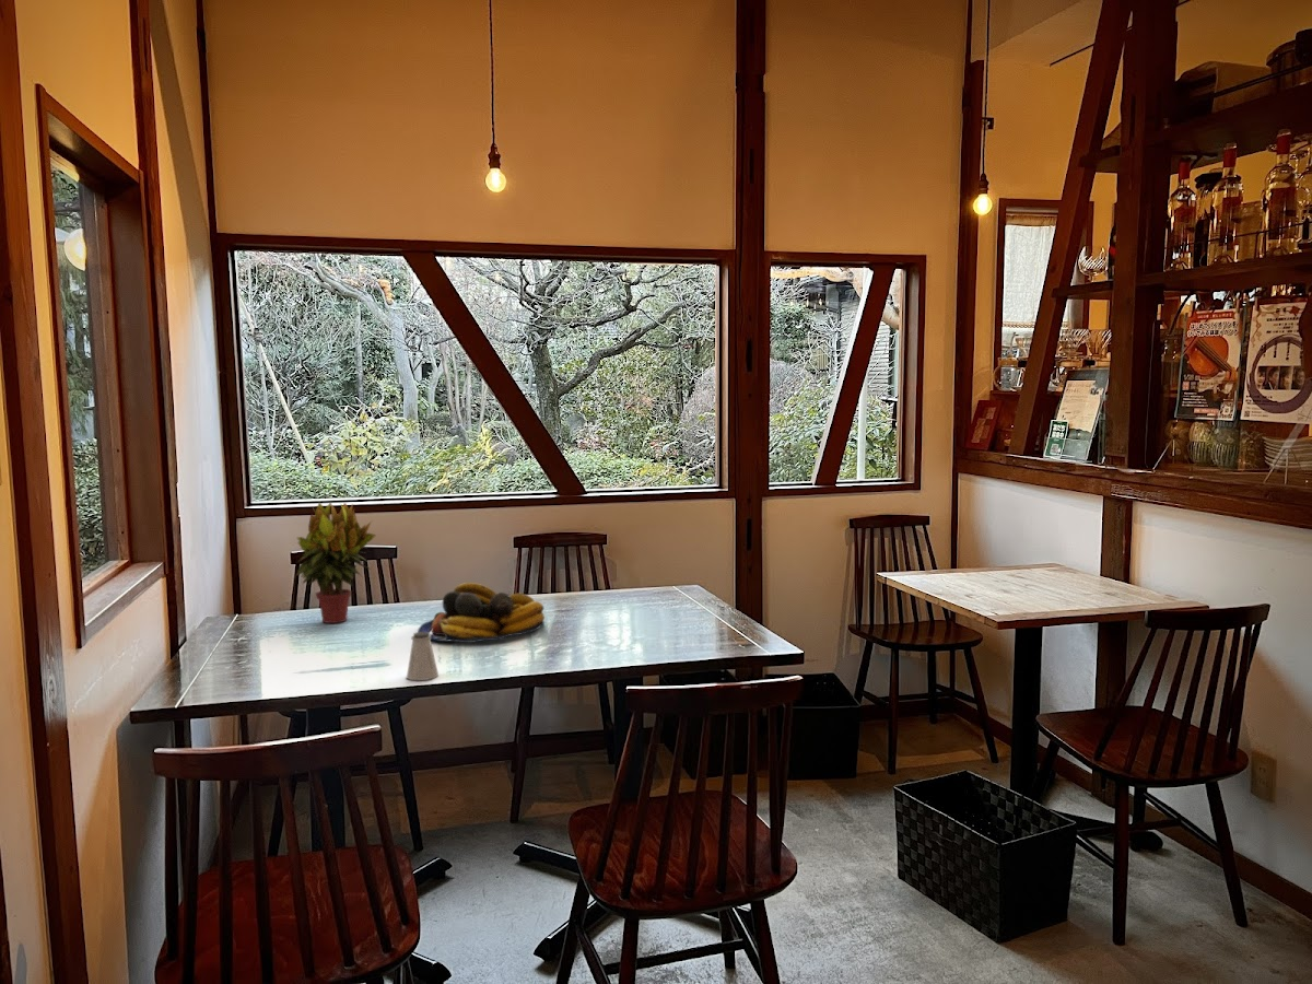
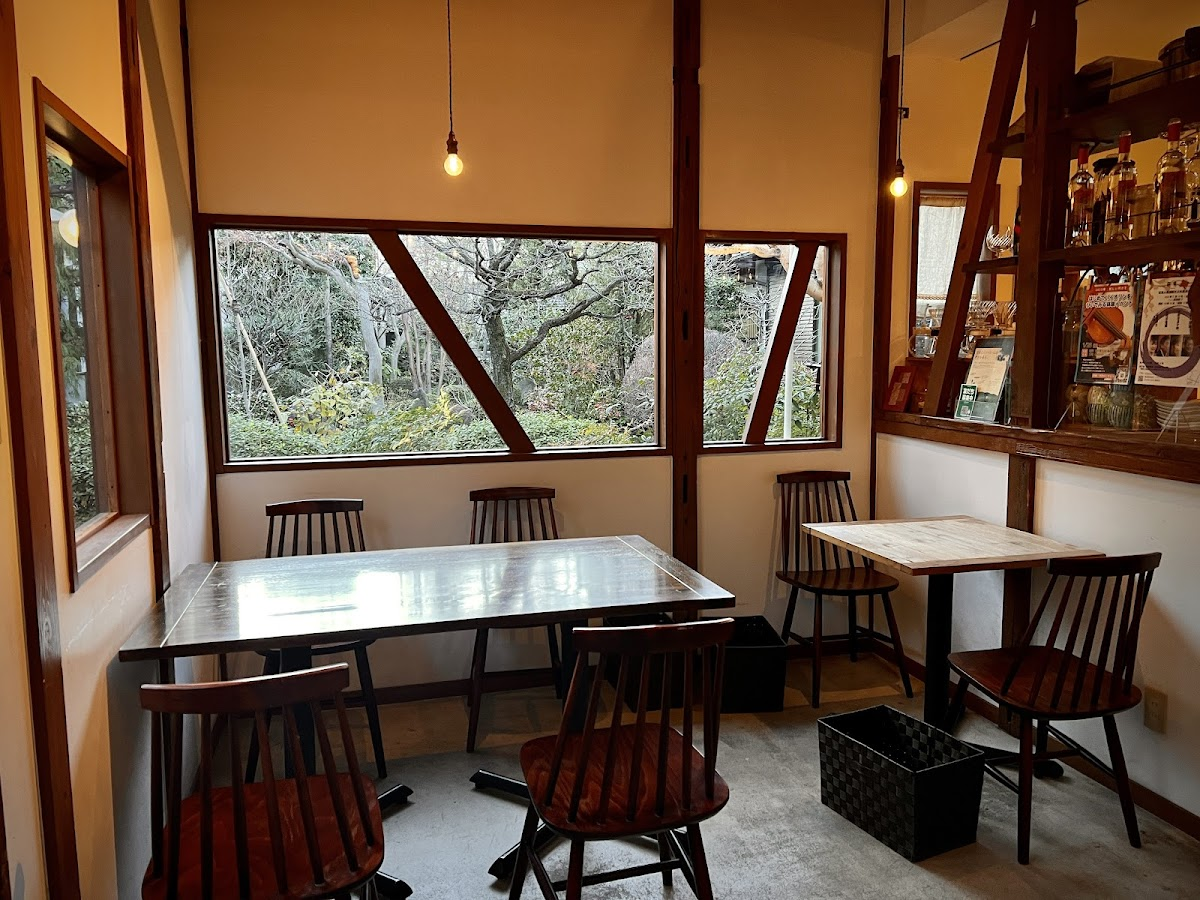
- potted plant (331, 561)
- fruit bowl (480, 606)
- saltshaker (421, 654)
